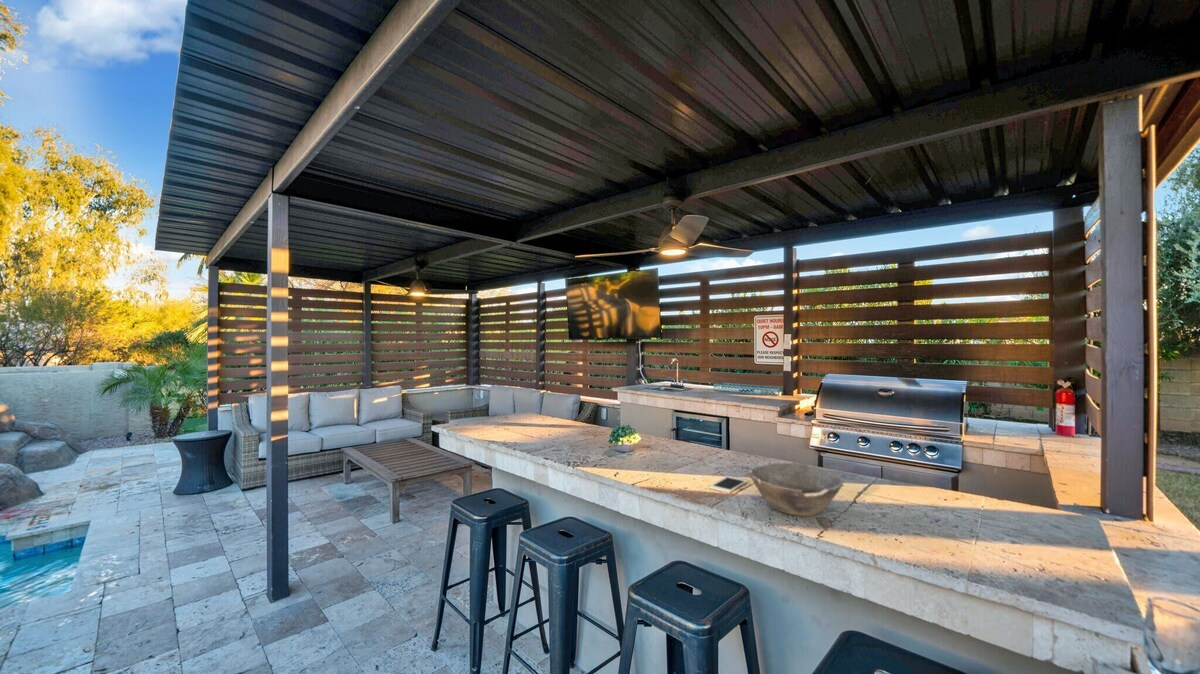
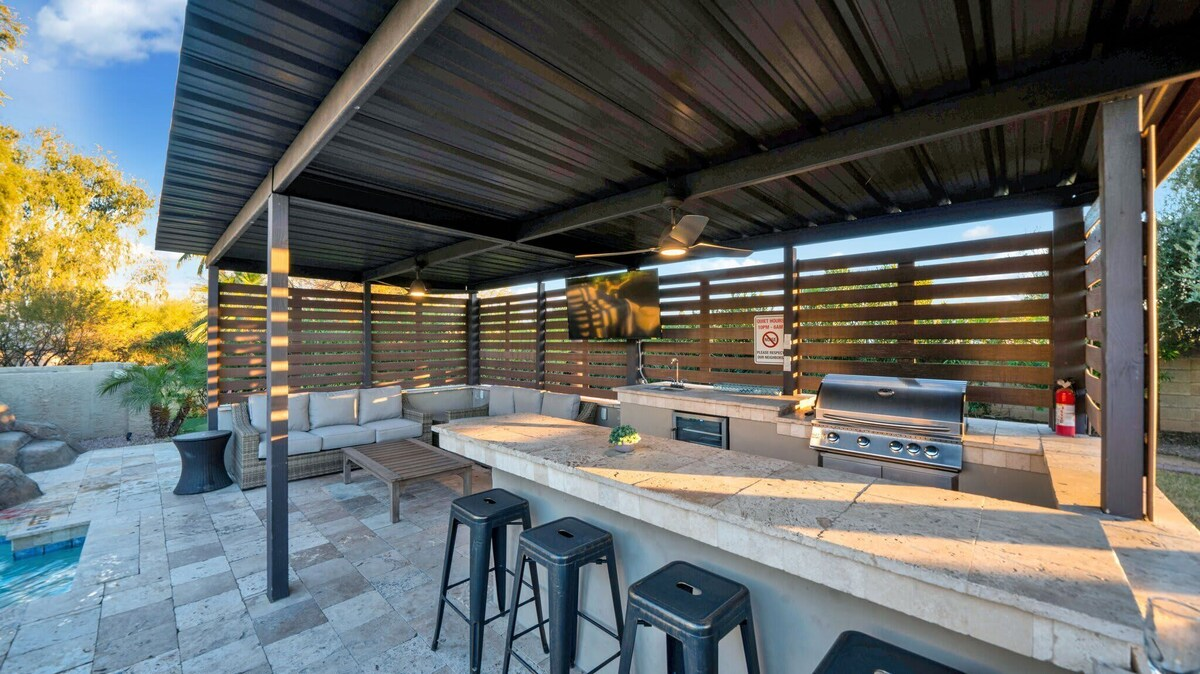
- cell phone (728, 484)
- bowl (794, 491)
